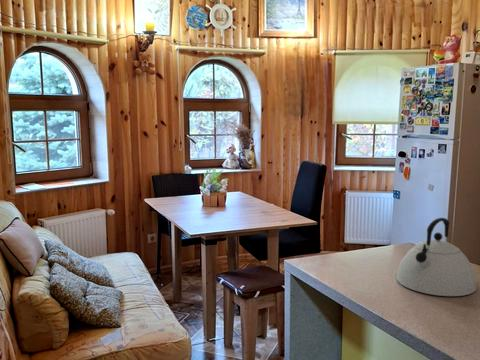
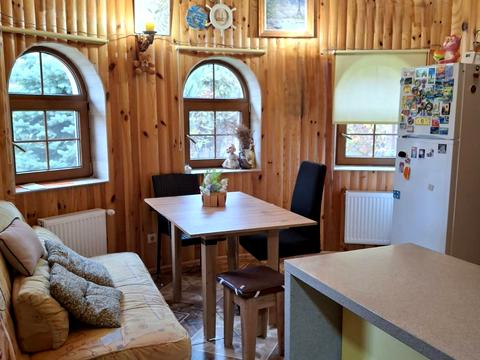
- kettle (436, 251)
